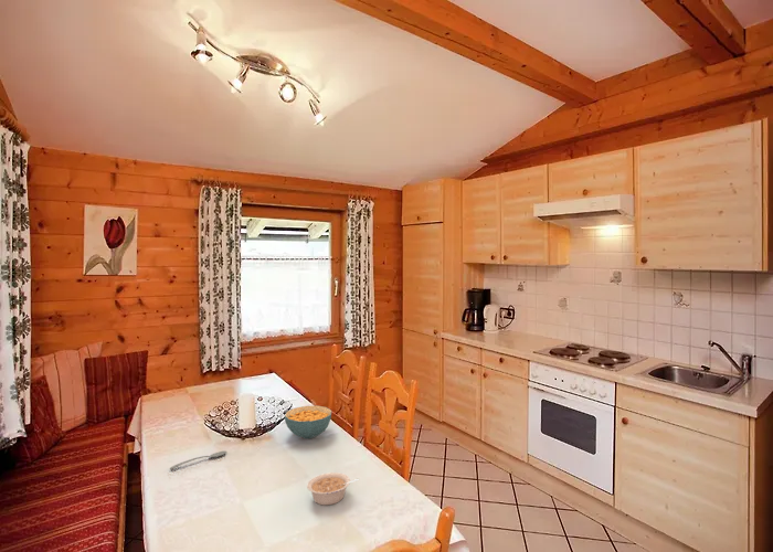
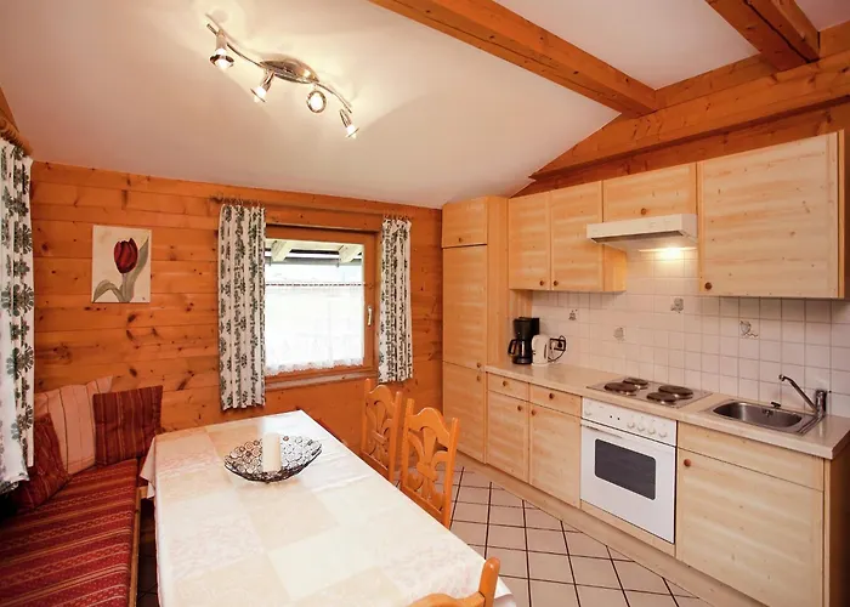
- cereal bowl (308, 424)
- spoon (198, 458)
- legume (330, 488)
